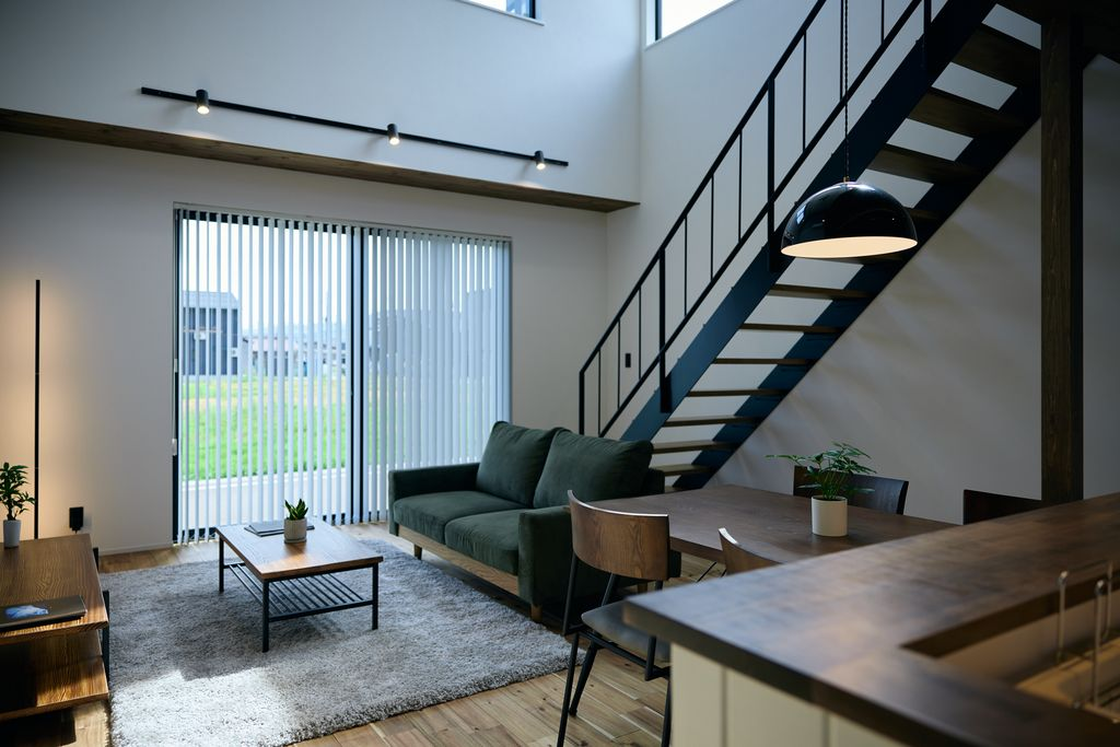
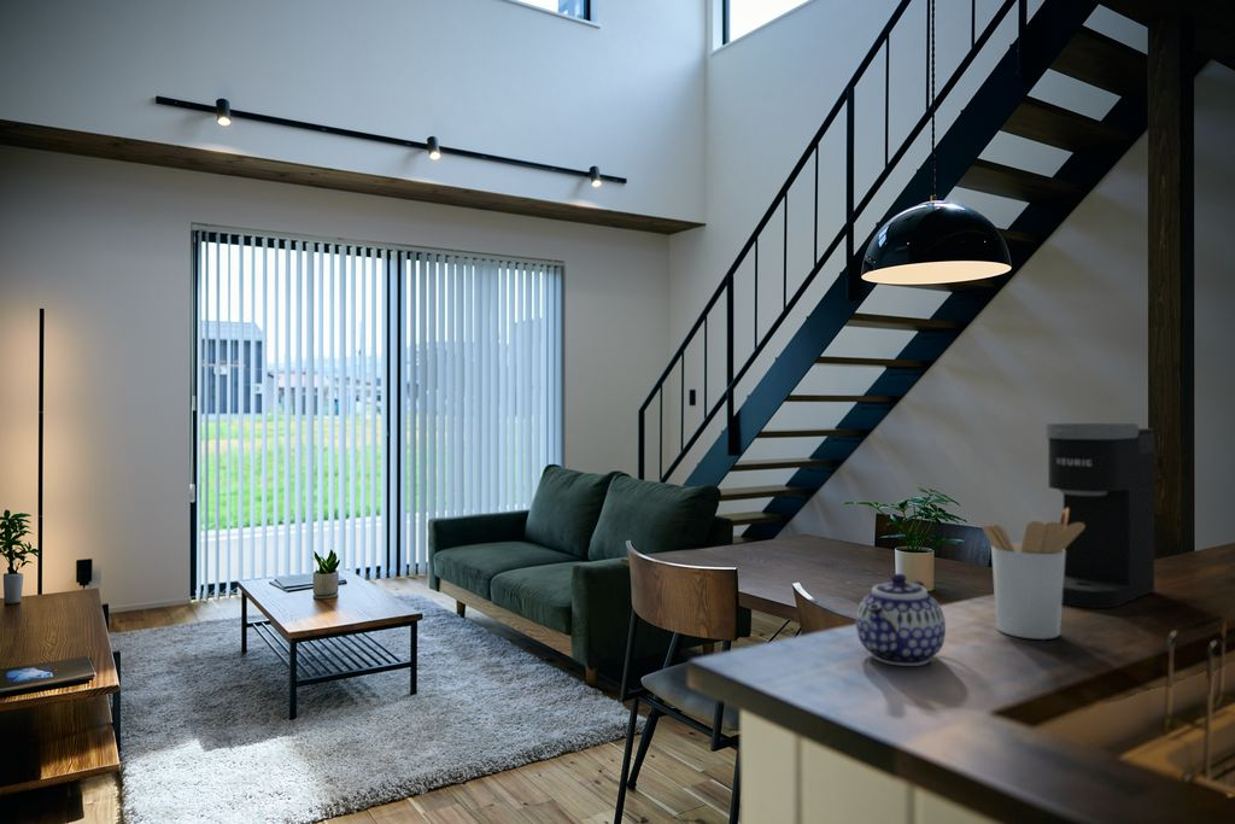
+ coffee maker (1101, 508)
+ utensil holder (1036, 572)
+ teapot (900, 615)
